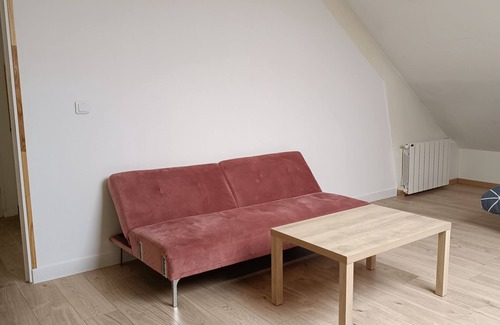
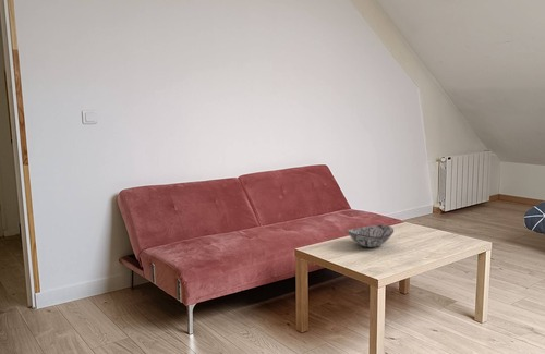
+ decorative bowl (370, 236)
